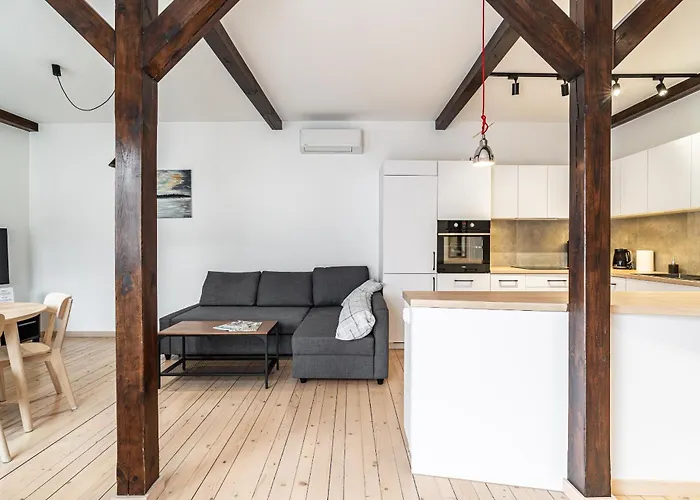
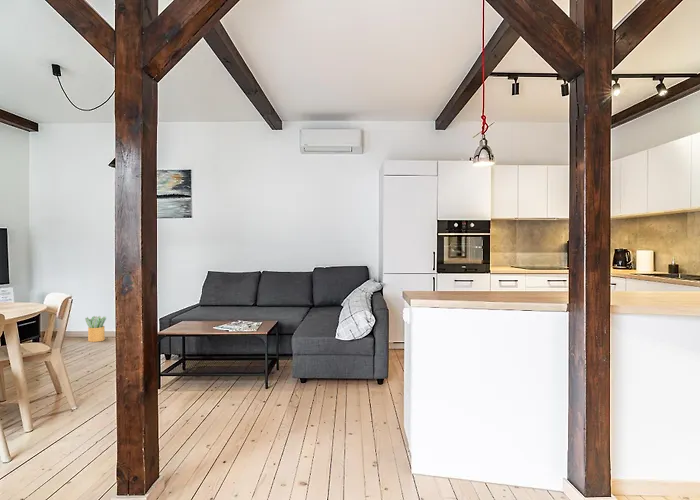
+ potted plant (95, 328)
